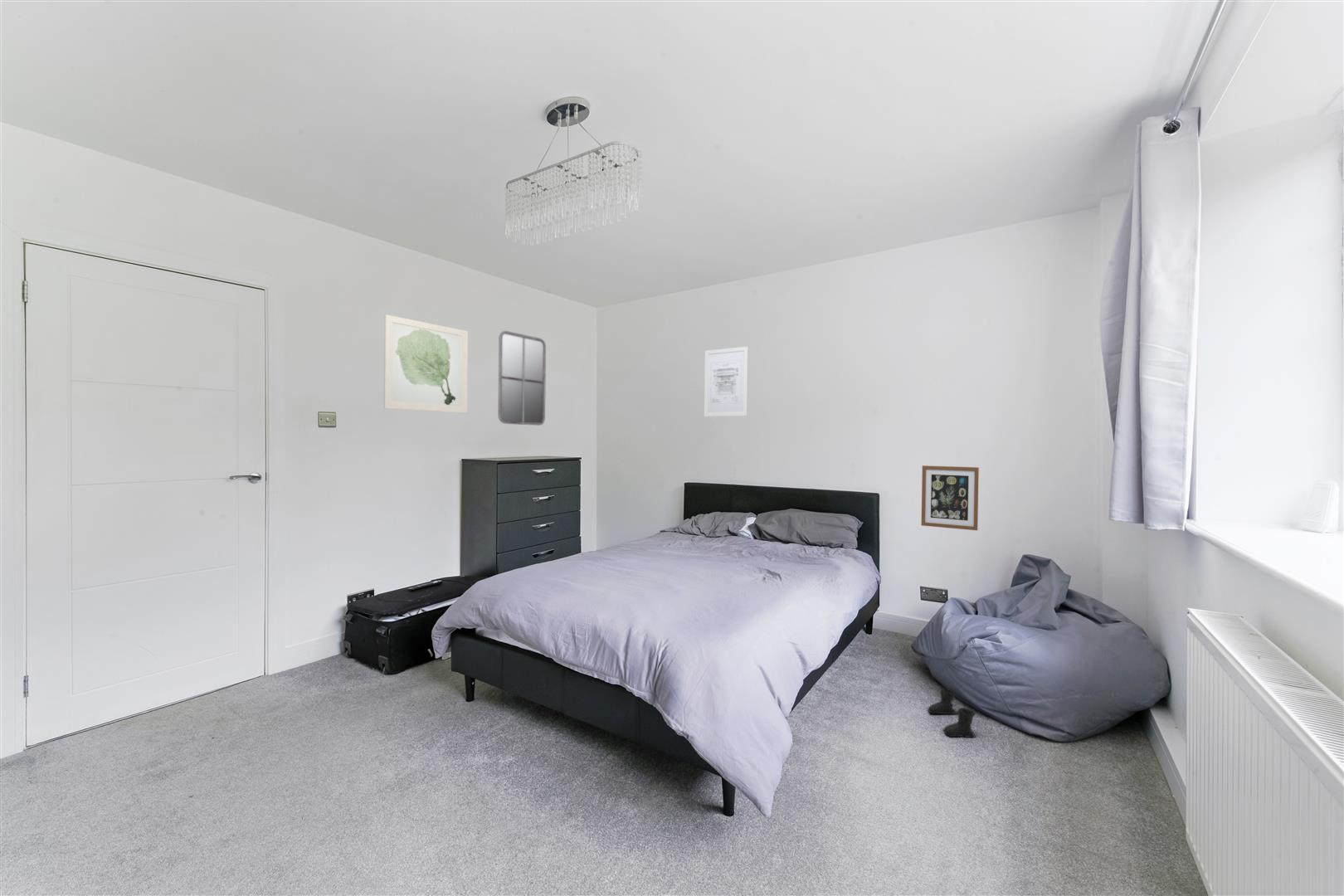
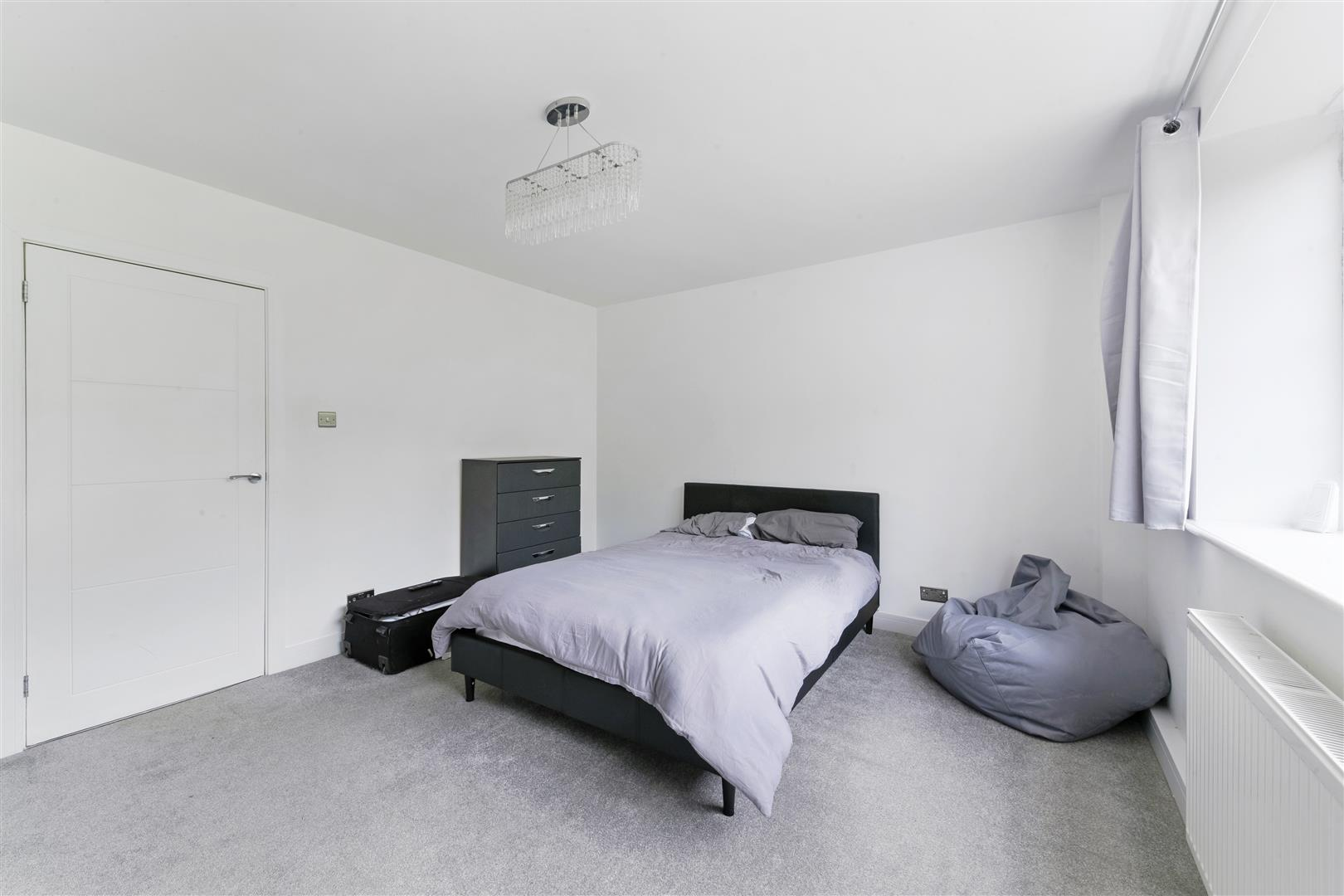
- wall art (949, 497)
- home mirror (523, 379)
- wall art (428, 367)
- wall art (725, 382)
- boots (951, 710)
